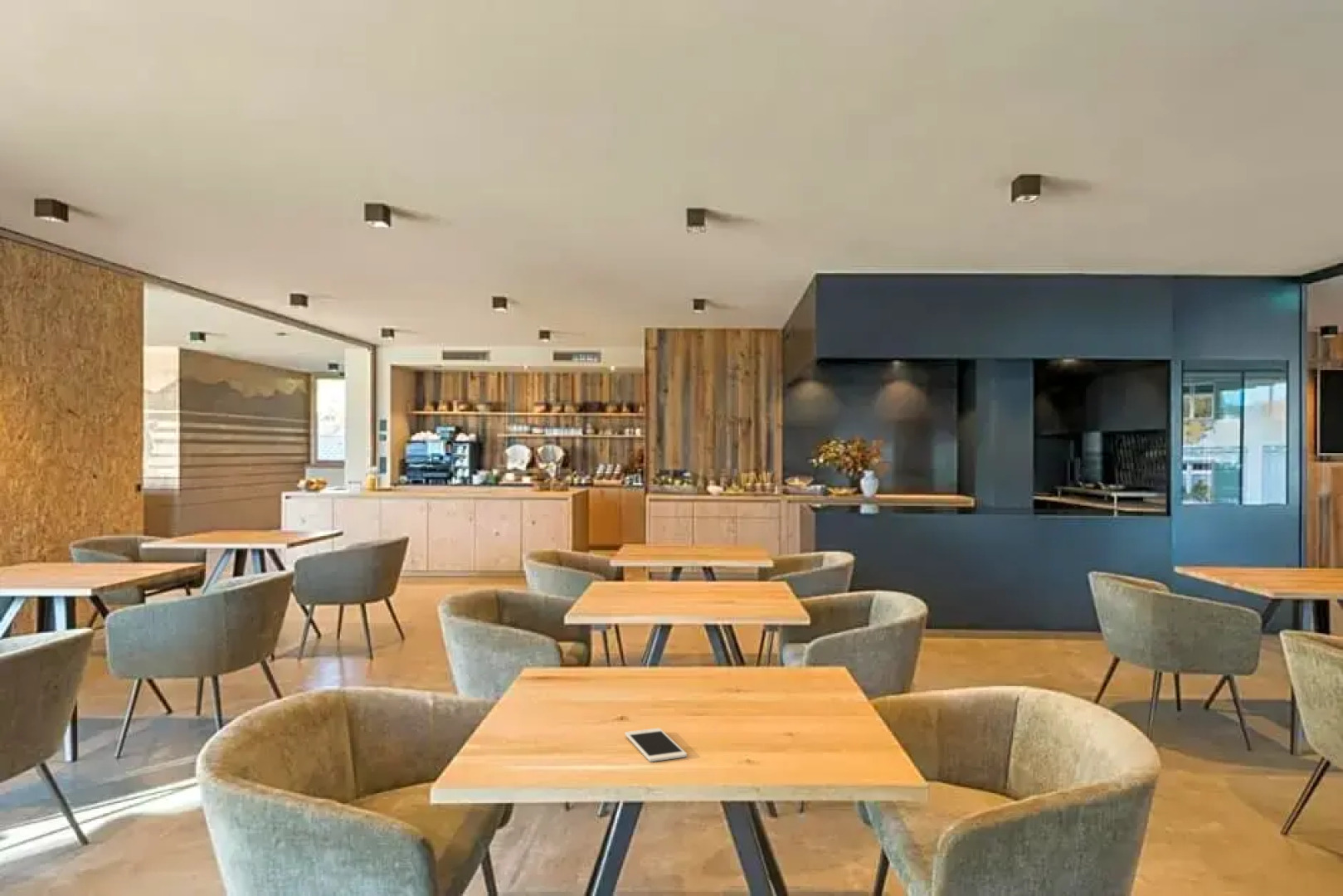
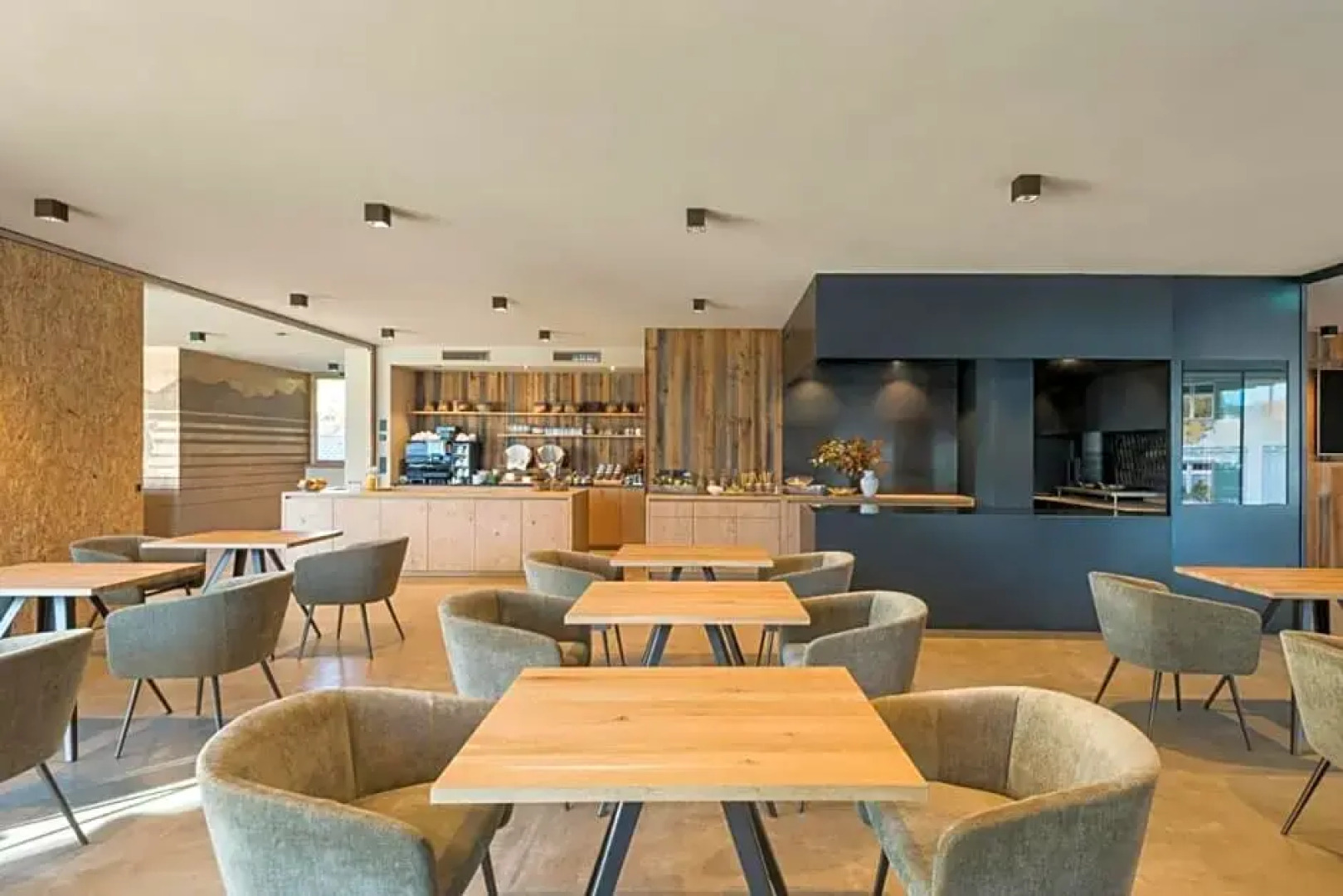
- cell phone (654, 743)
